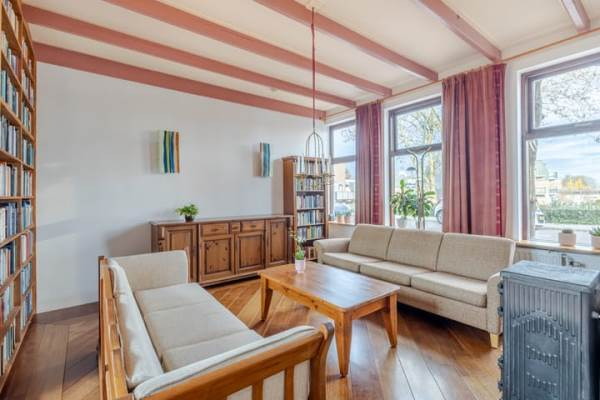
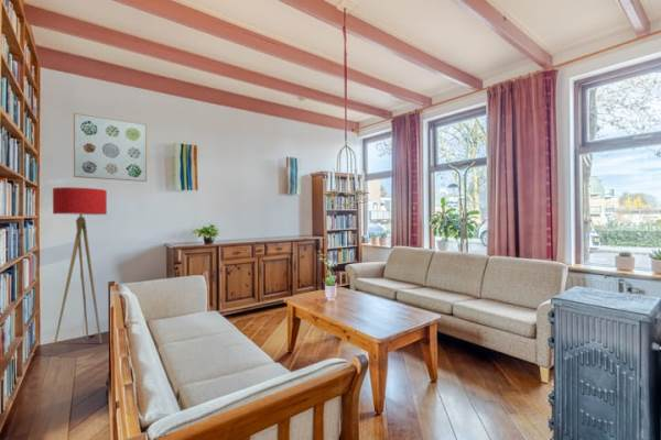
+ wall art (111, 148)
+ floor lamp (80, 265)
